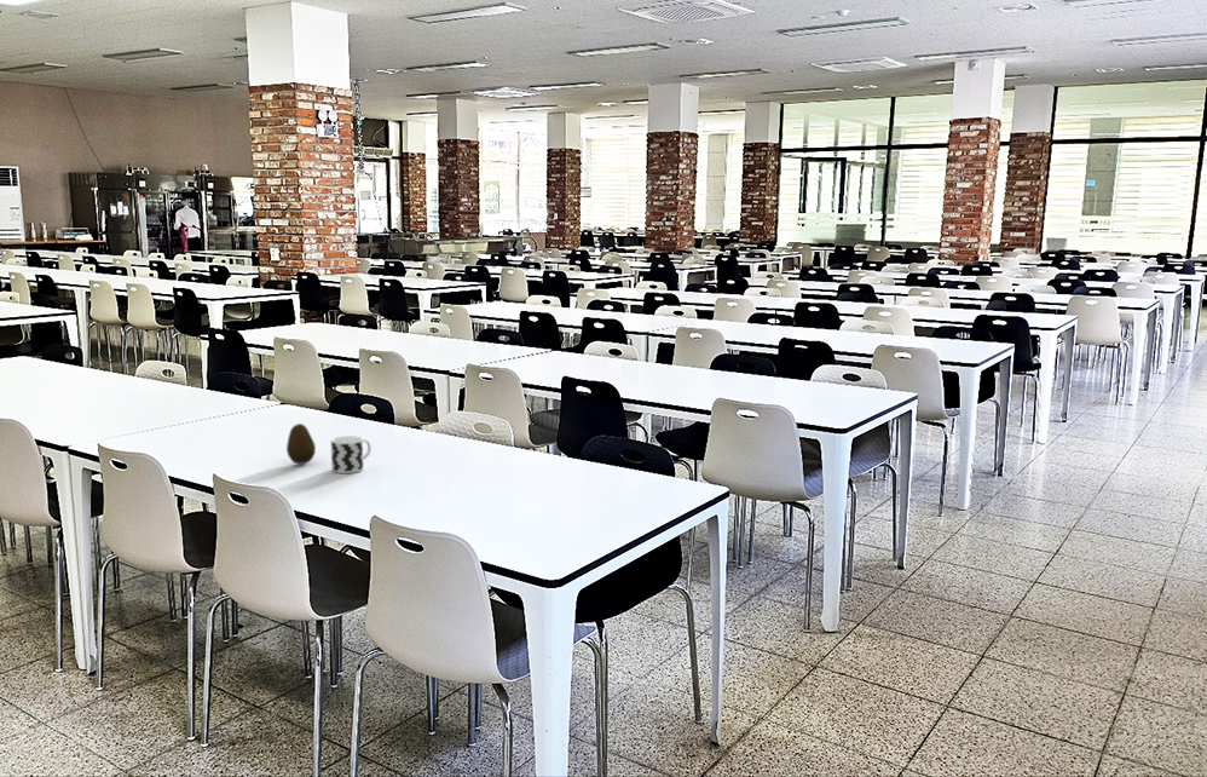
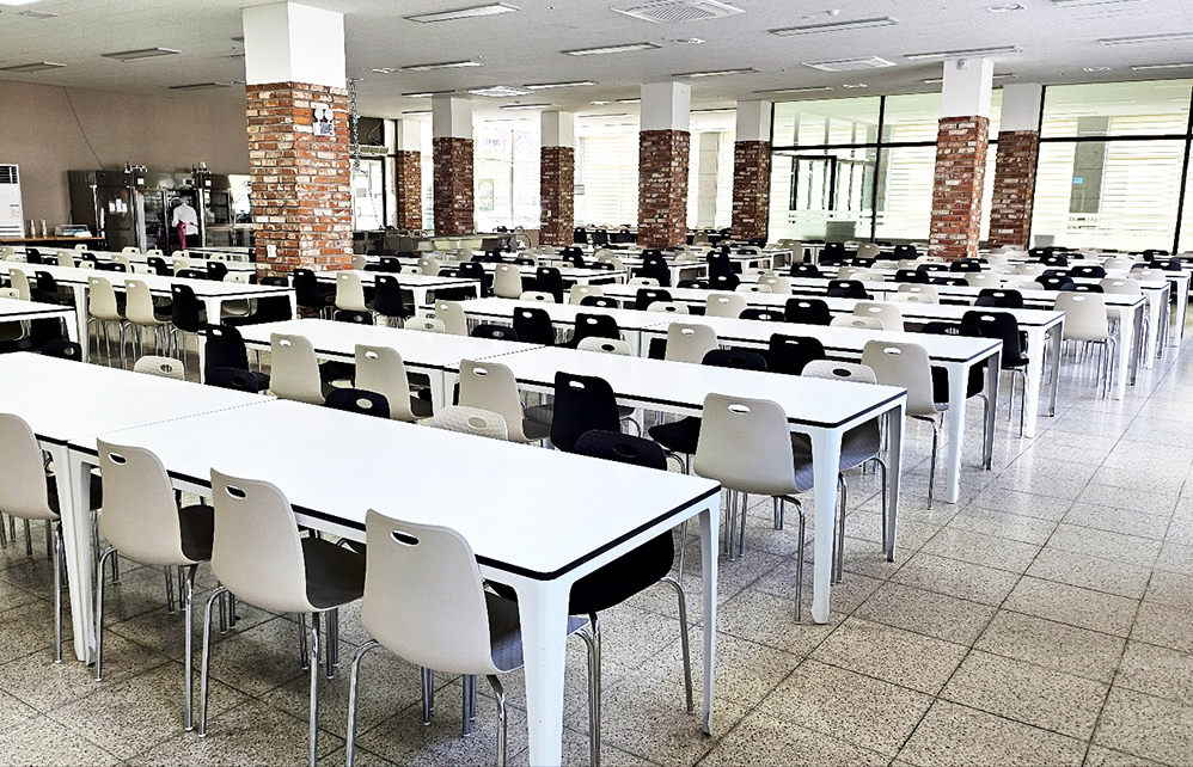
- fruit (300, 443)
- cup (352, 453)
